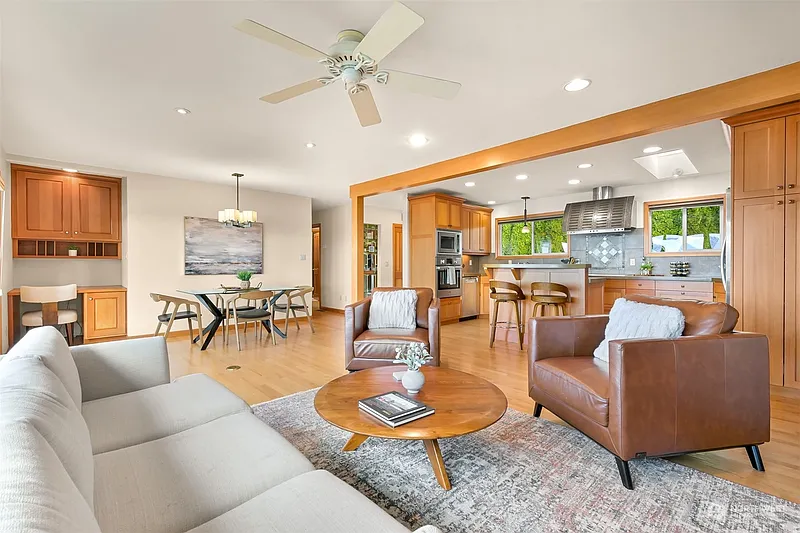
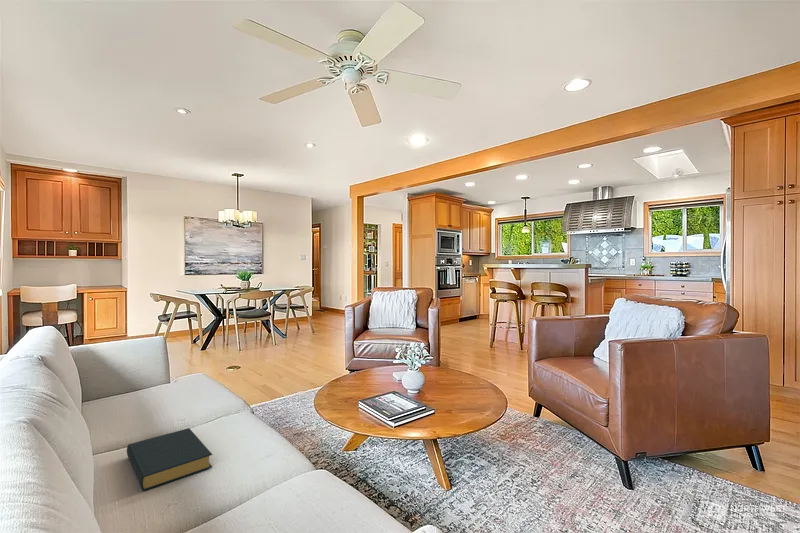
+ hardback book (168, 455)
